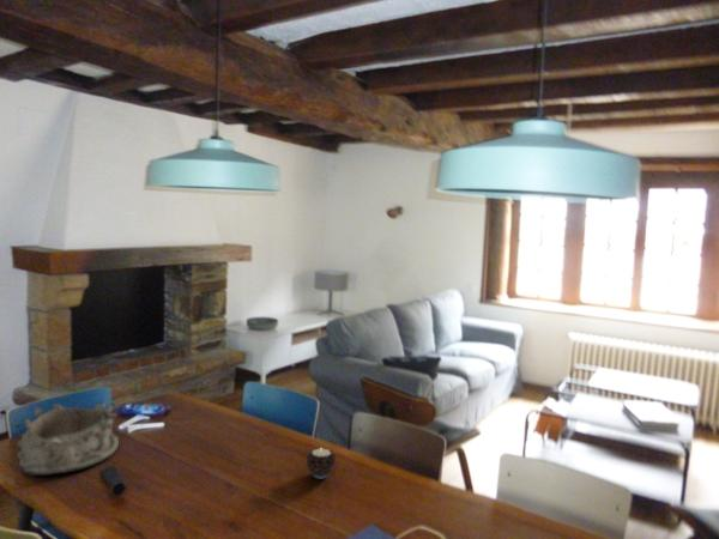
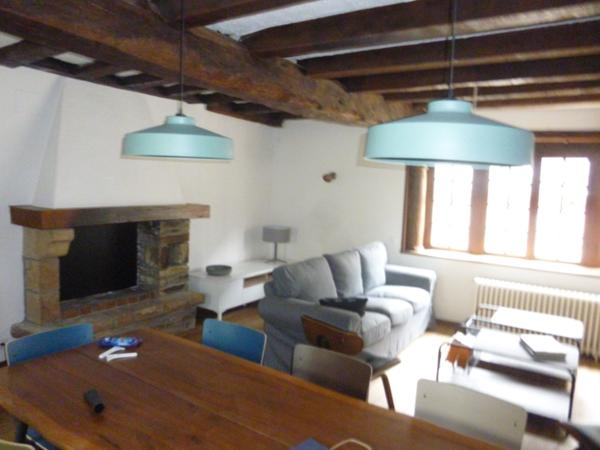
- candle (320, 461)
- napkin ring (70, 434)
